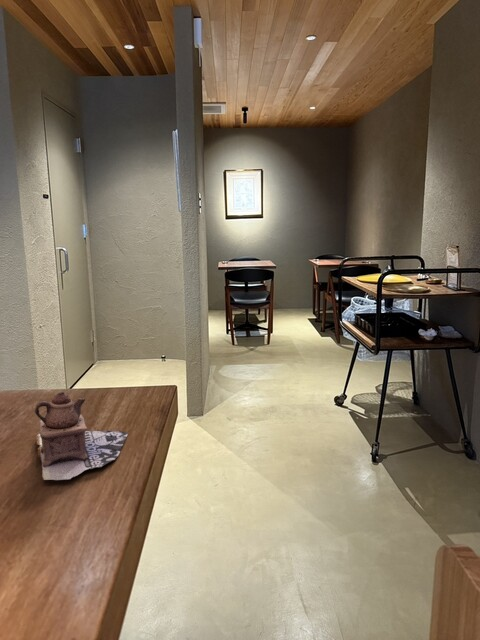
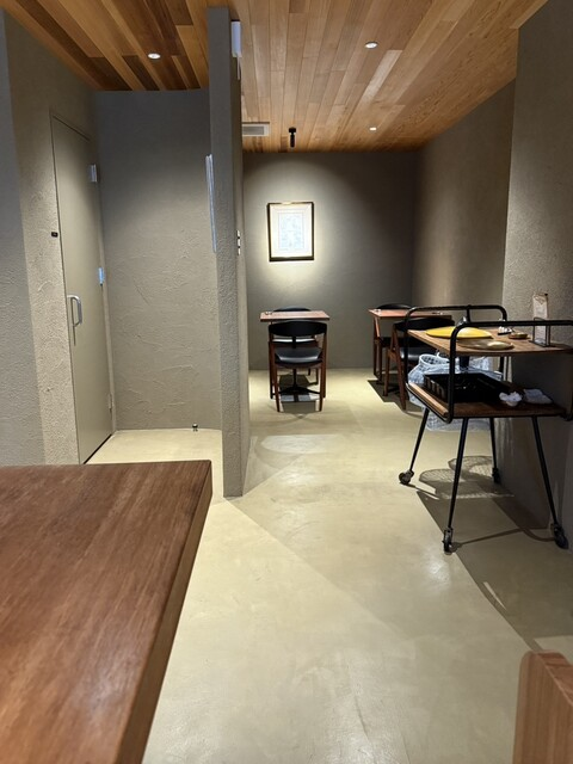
- teapot (67, 424)
